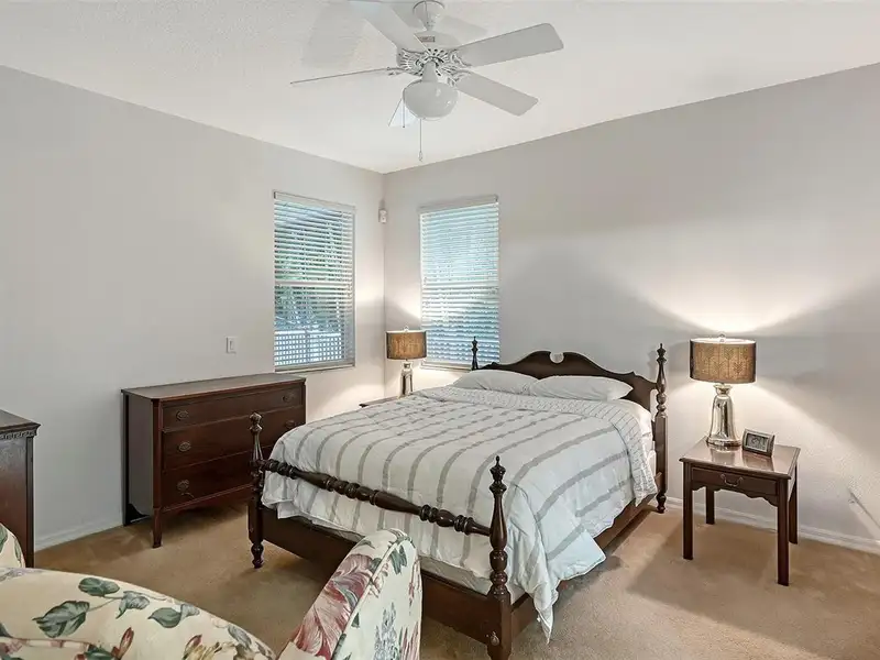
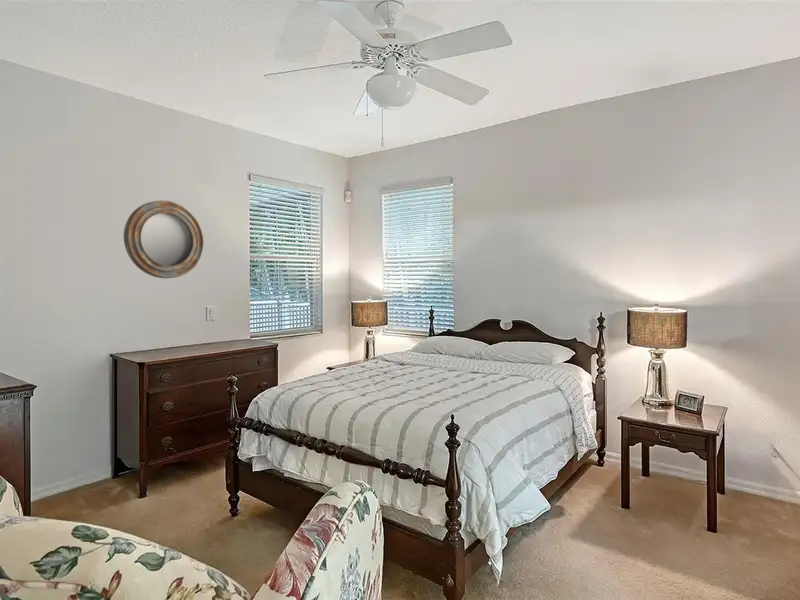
+ home mirror (166, 239)
